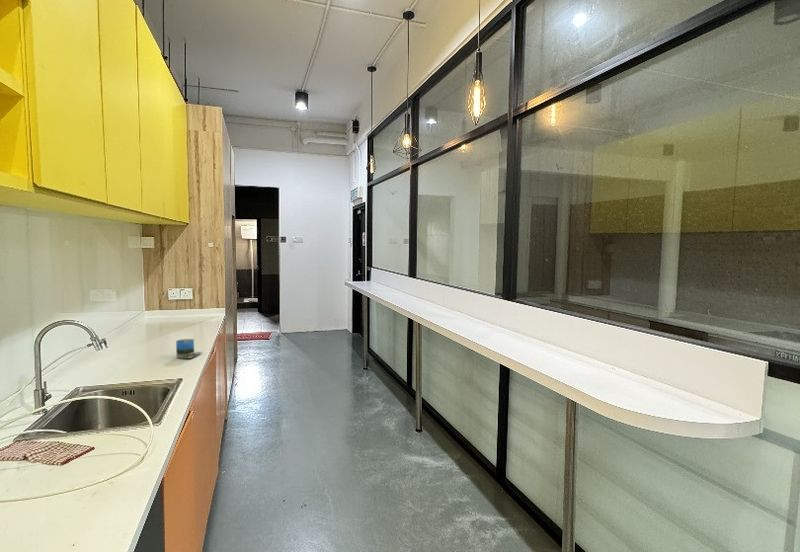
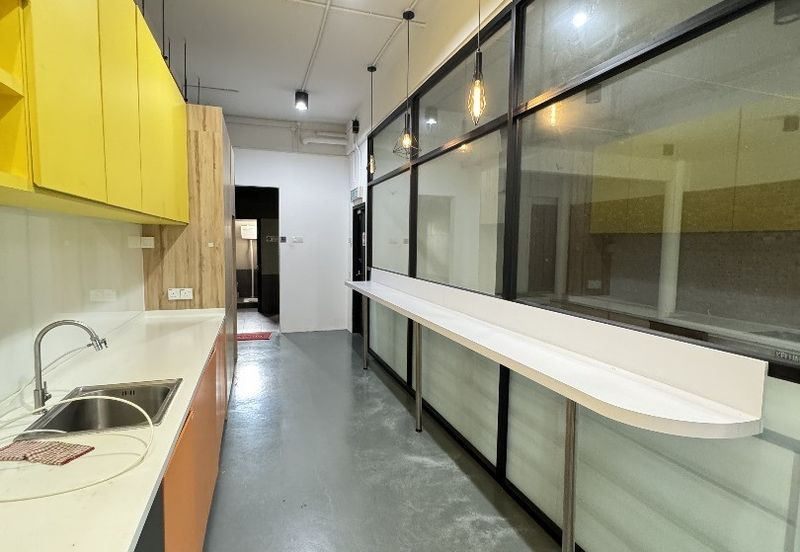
- mug (187, 348)
